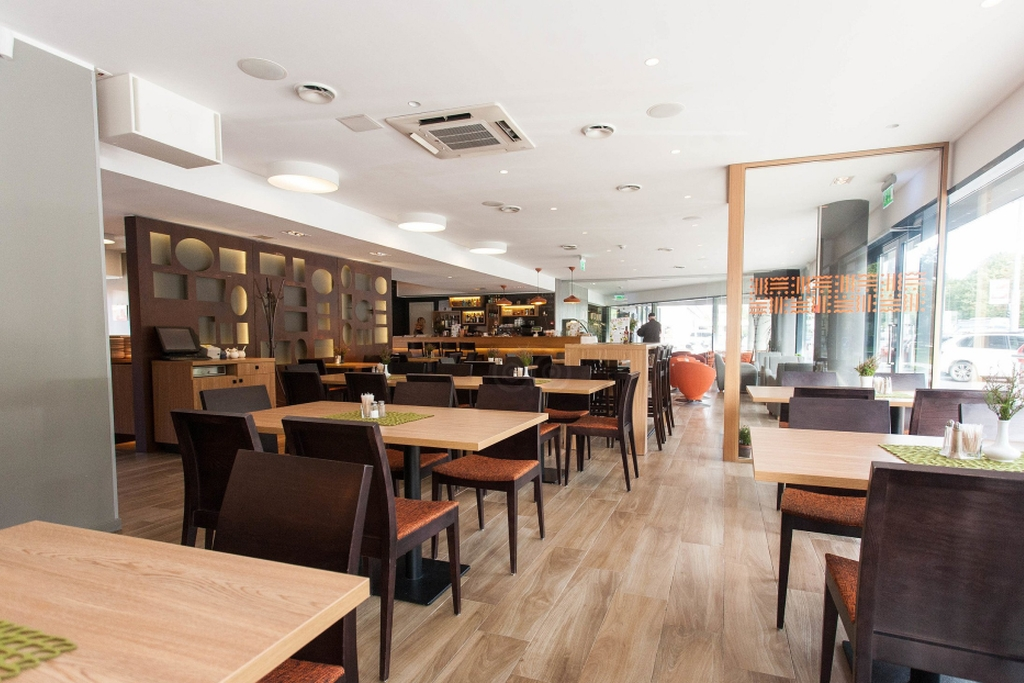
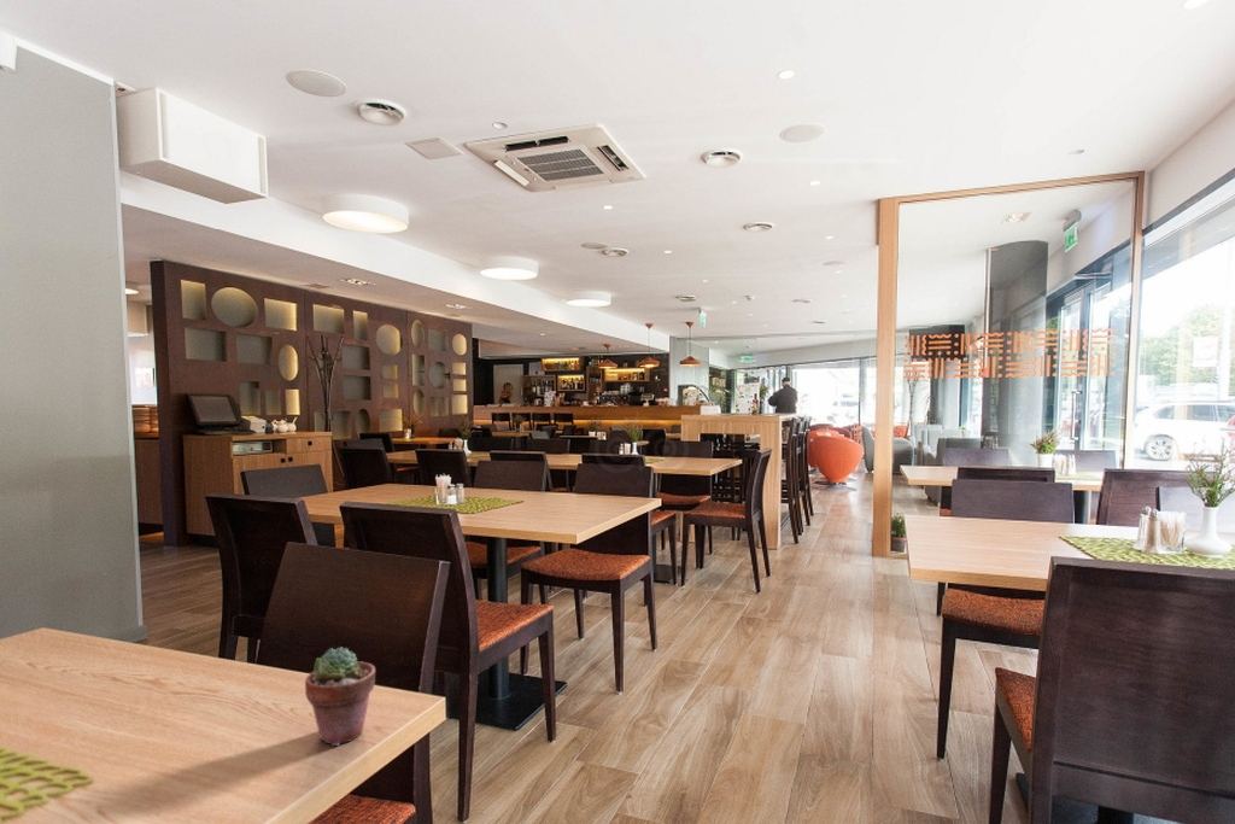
+ potted succulent (340, 690)
